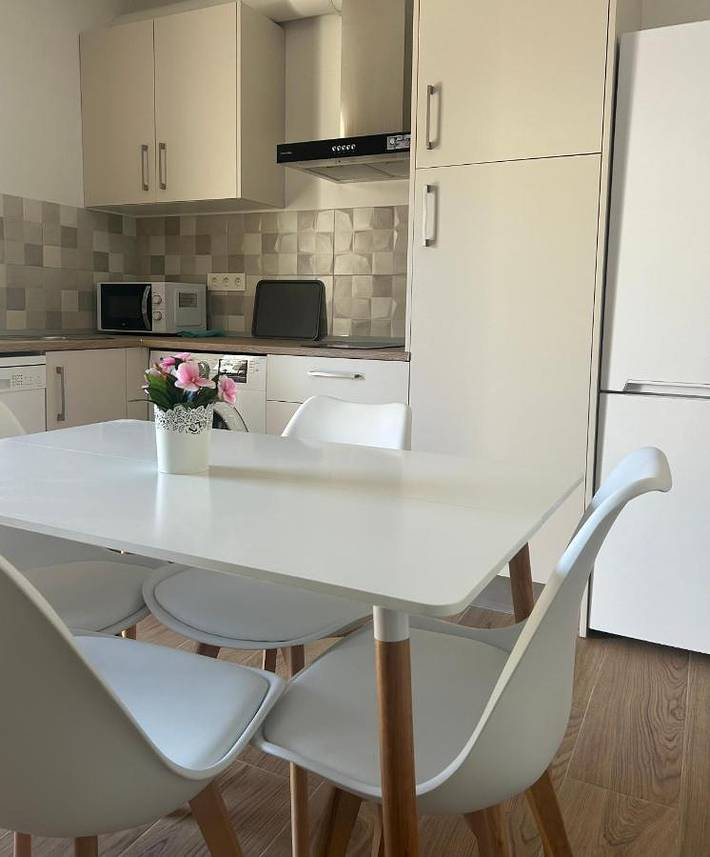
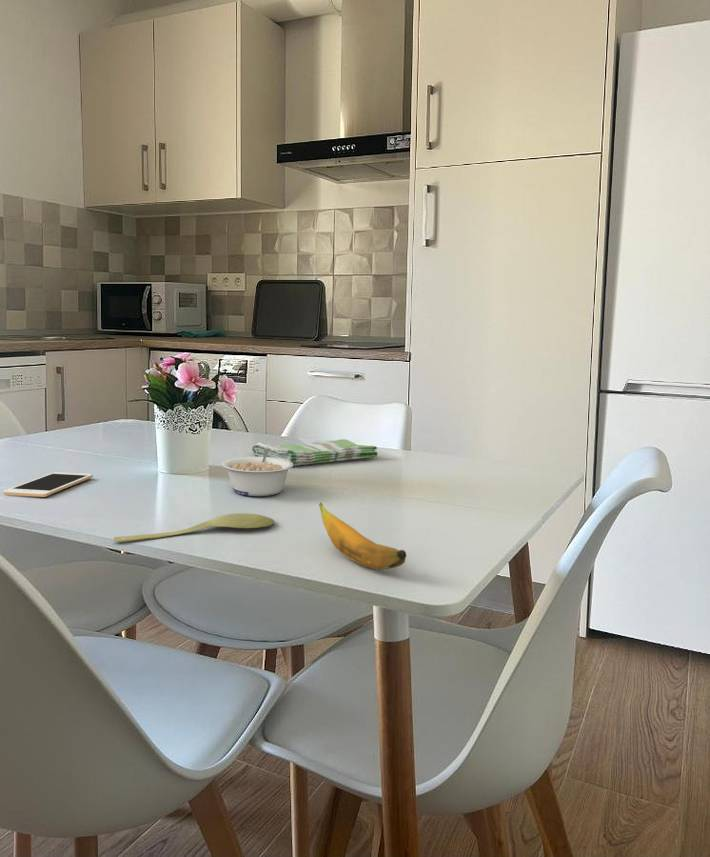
+ cell phone (50, 483)
+ dish towel (314, 448)
+ spoon (197, 526)
+ legume (256, 473)
+ banana (359, 538)
